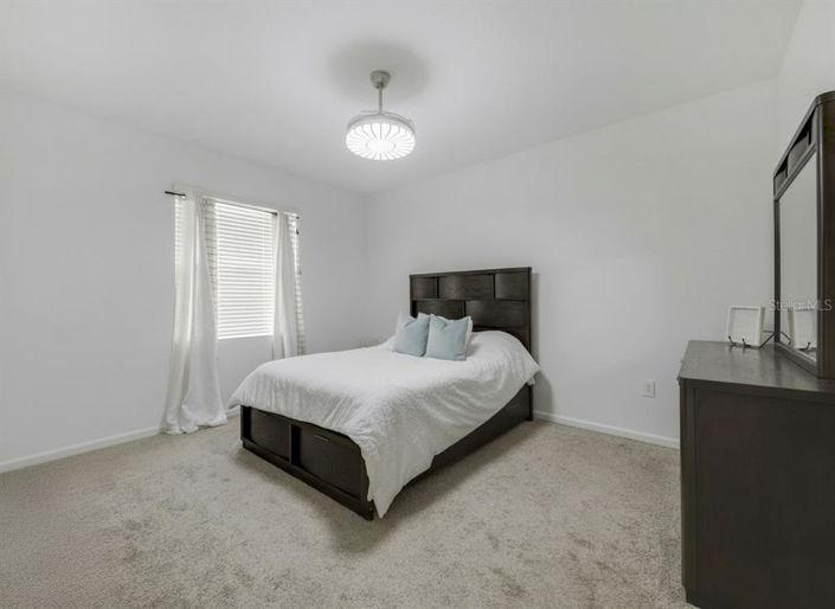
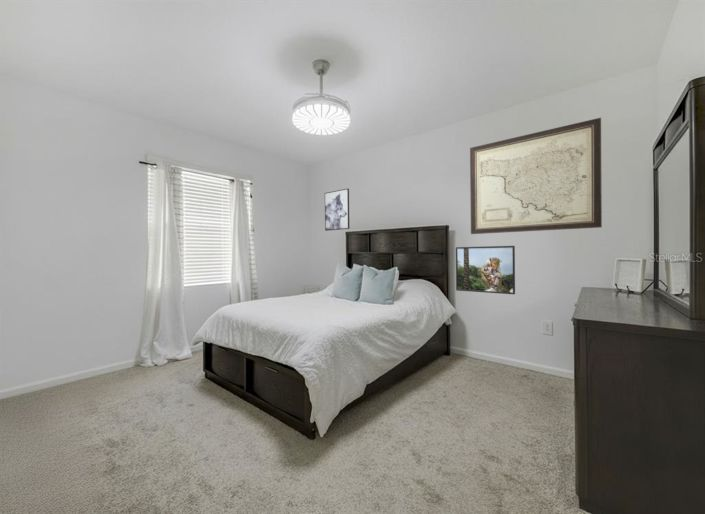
+ wall art (528, 183)
+ wall art (336, 210)
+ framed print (483, 269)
